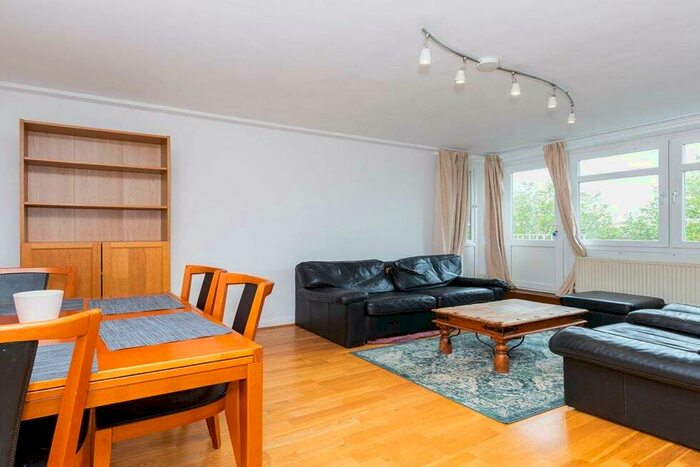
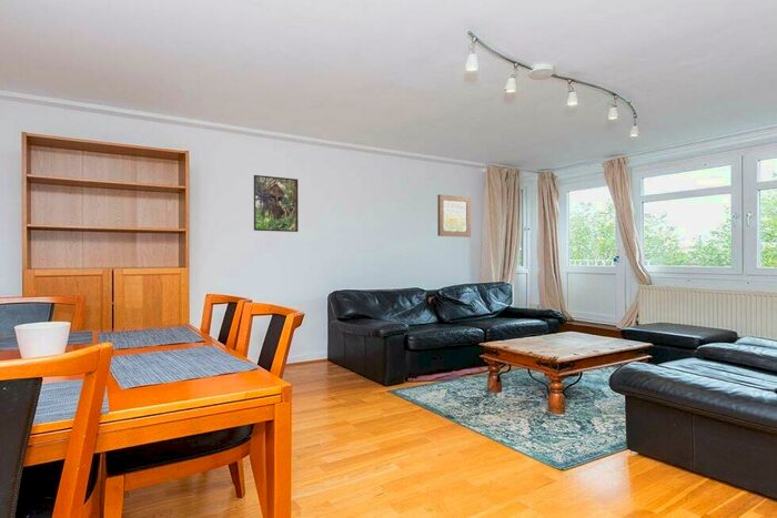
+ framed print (276, 204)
+ wall art (454, 215)
